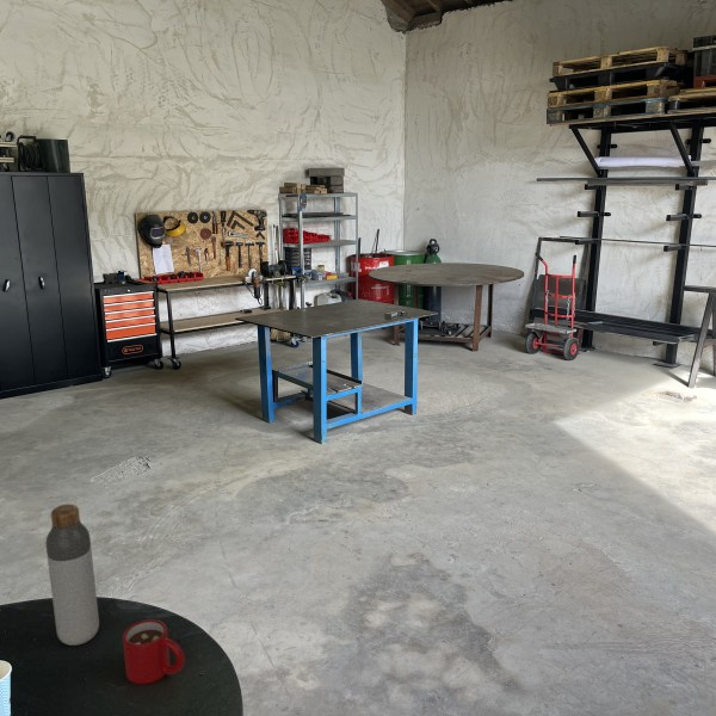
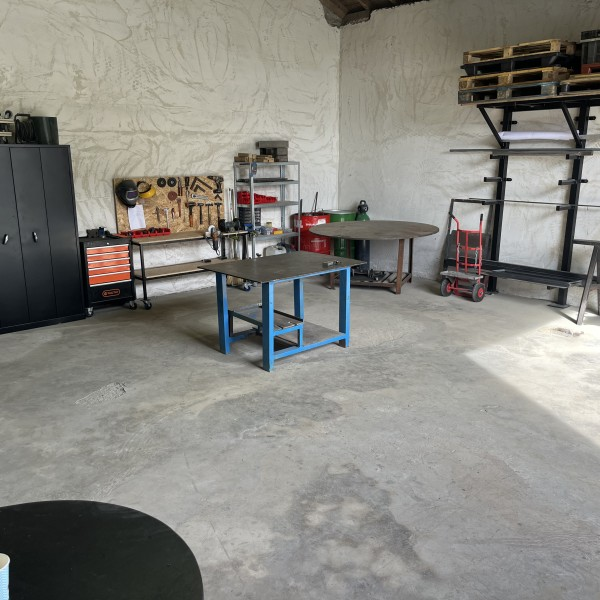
- mug (156, 653)
- bottle (72, 574)
